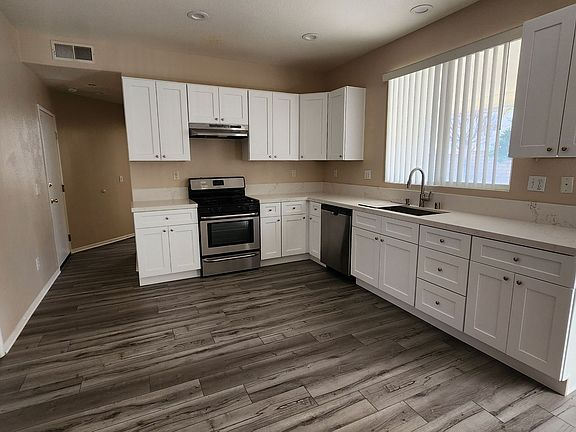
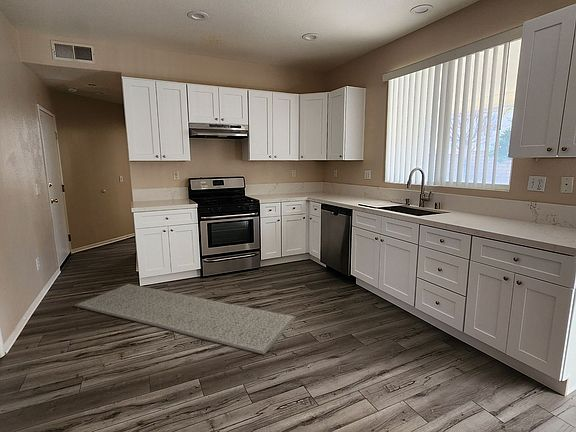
+ rug (180, 310)
